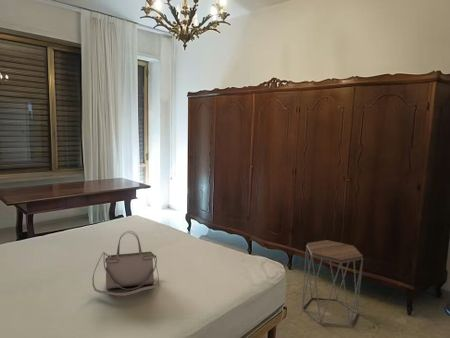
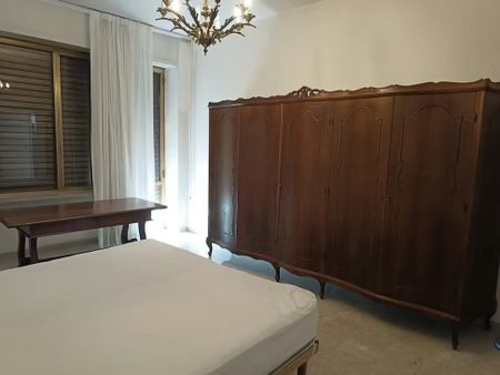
- side table (333, 280)
- handbag (126, 261)
